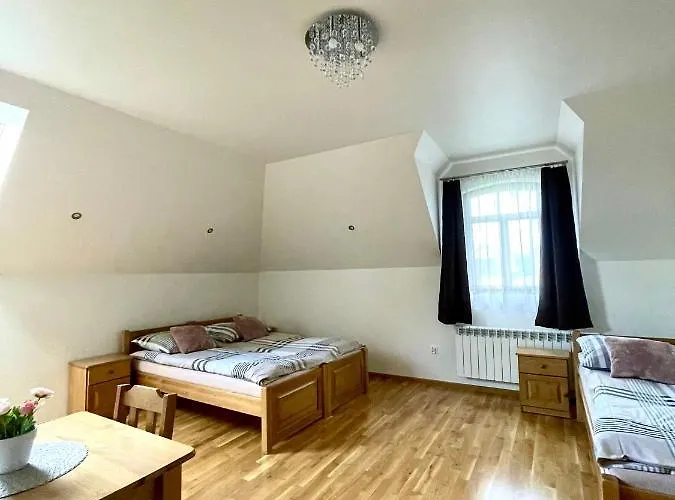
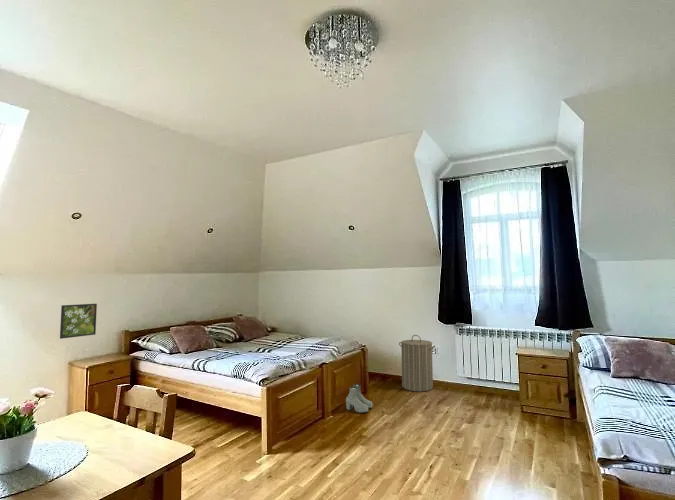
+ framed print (79, 320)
+ laundry hamper (416, 360)
+ boots (359, 397)
